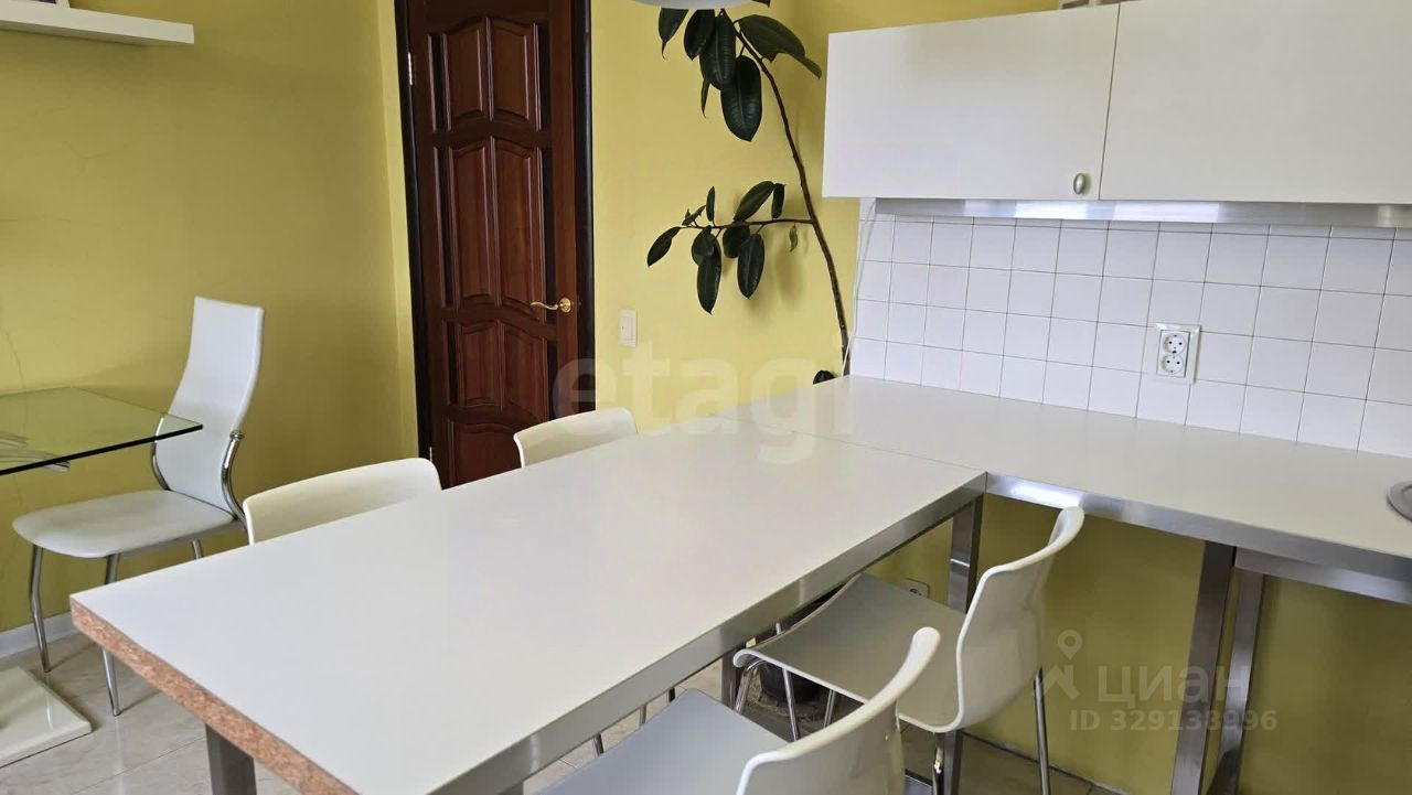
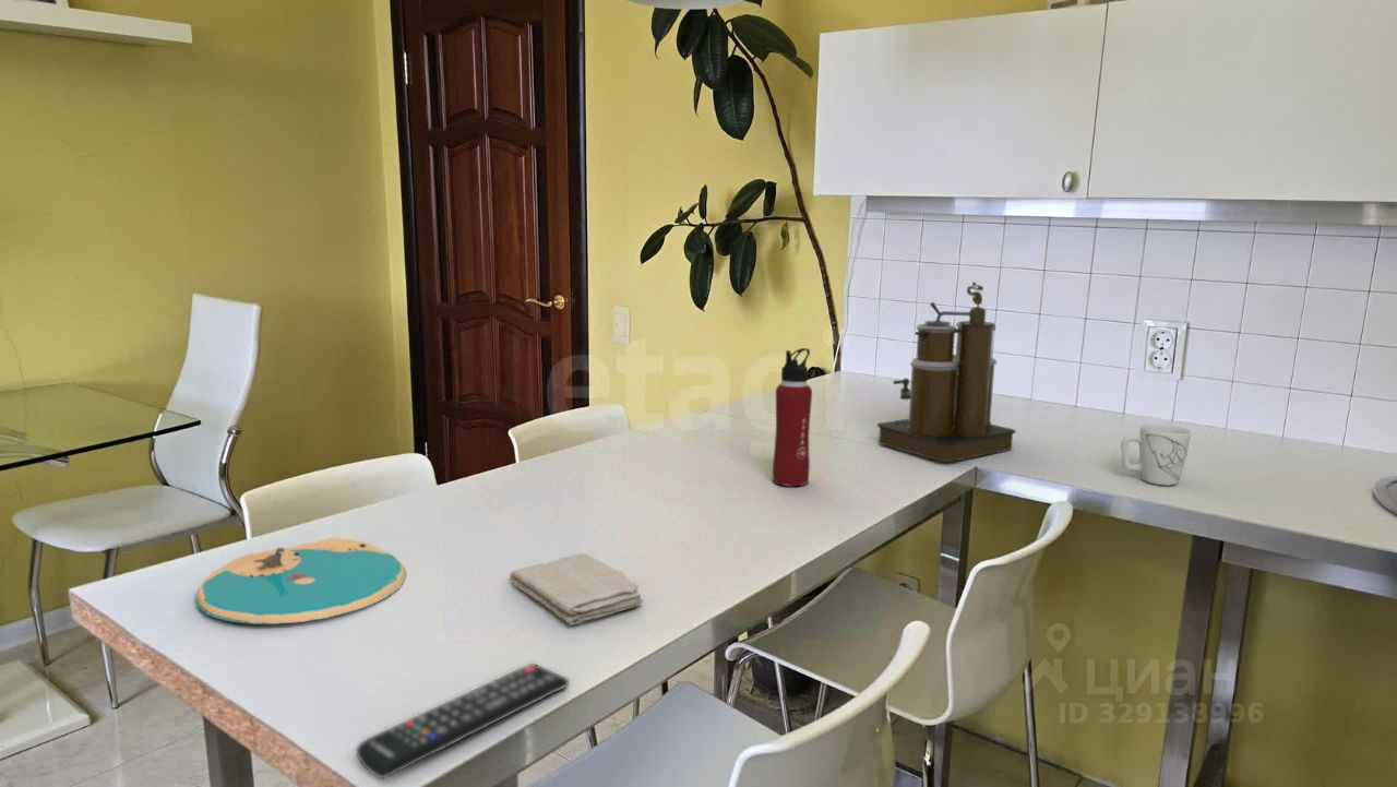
+ coffee maker (950, 363)
+ remote control (470, 715)
+ washcloth (575, 584)
+ plate (303, 567)
+ mug (1154, 454)
+ water bottle (792, 416)
